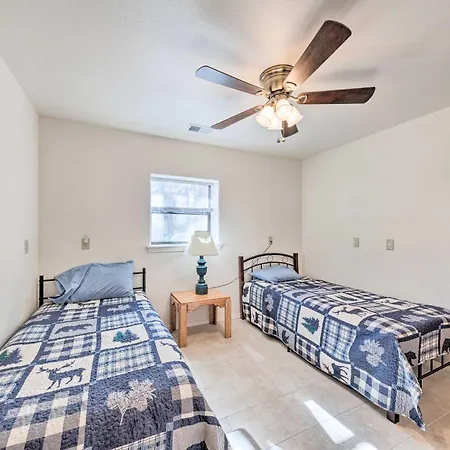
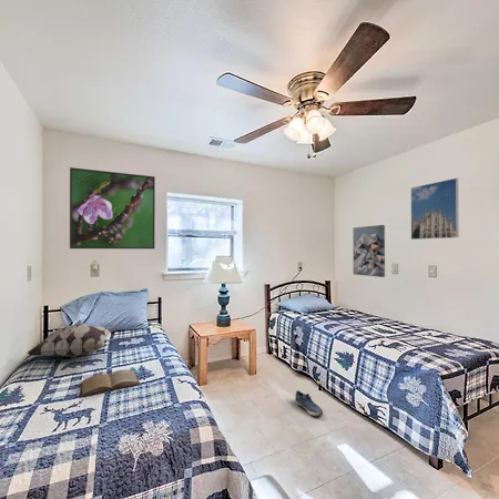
+ wall art (367, 251)
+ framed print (432, 211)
+ shoe (308, 403)
+ decorative pillow (78, 339)
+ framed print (114, 210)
+ book (110, 380)
